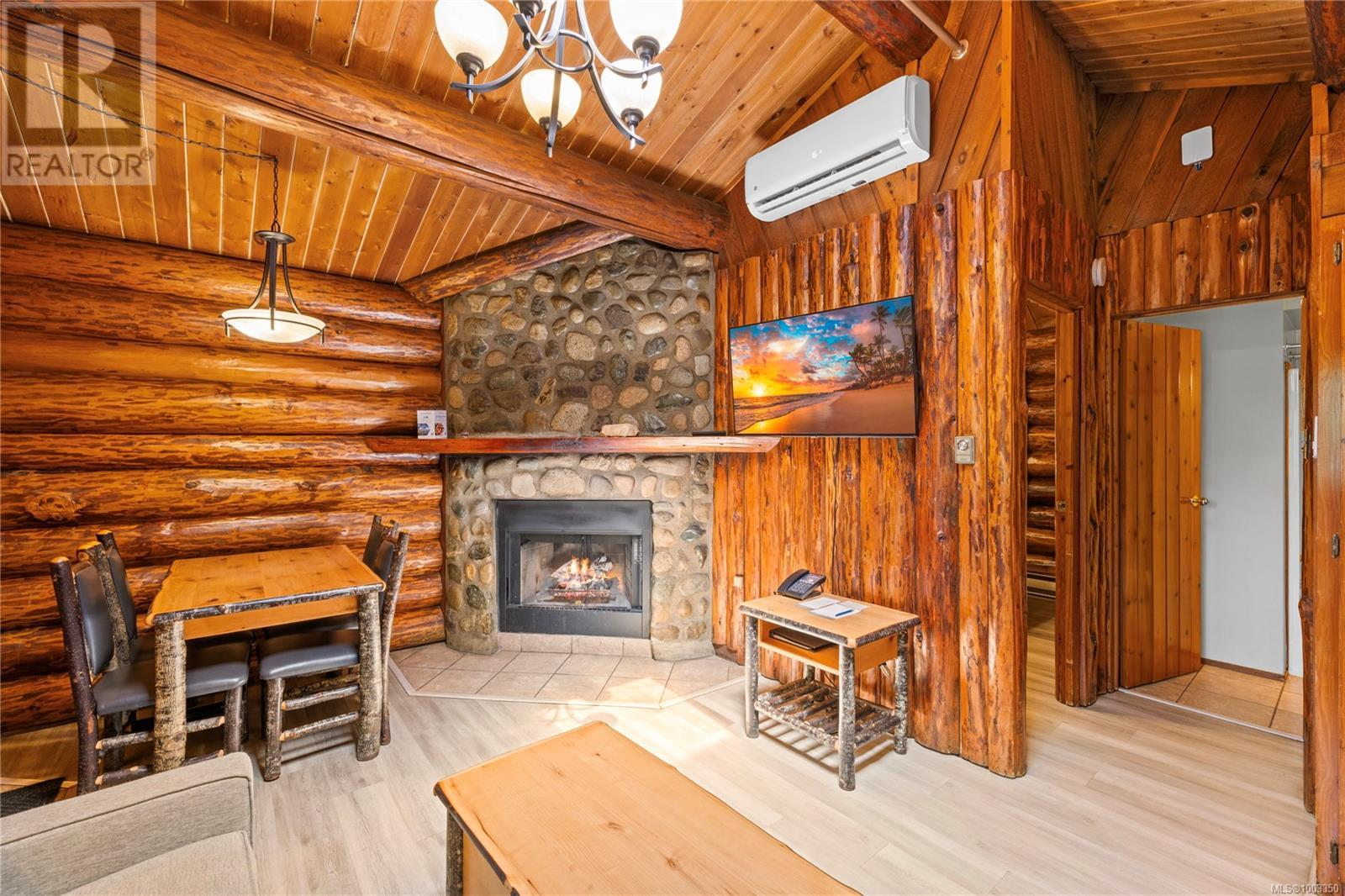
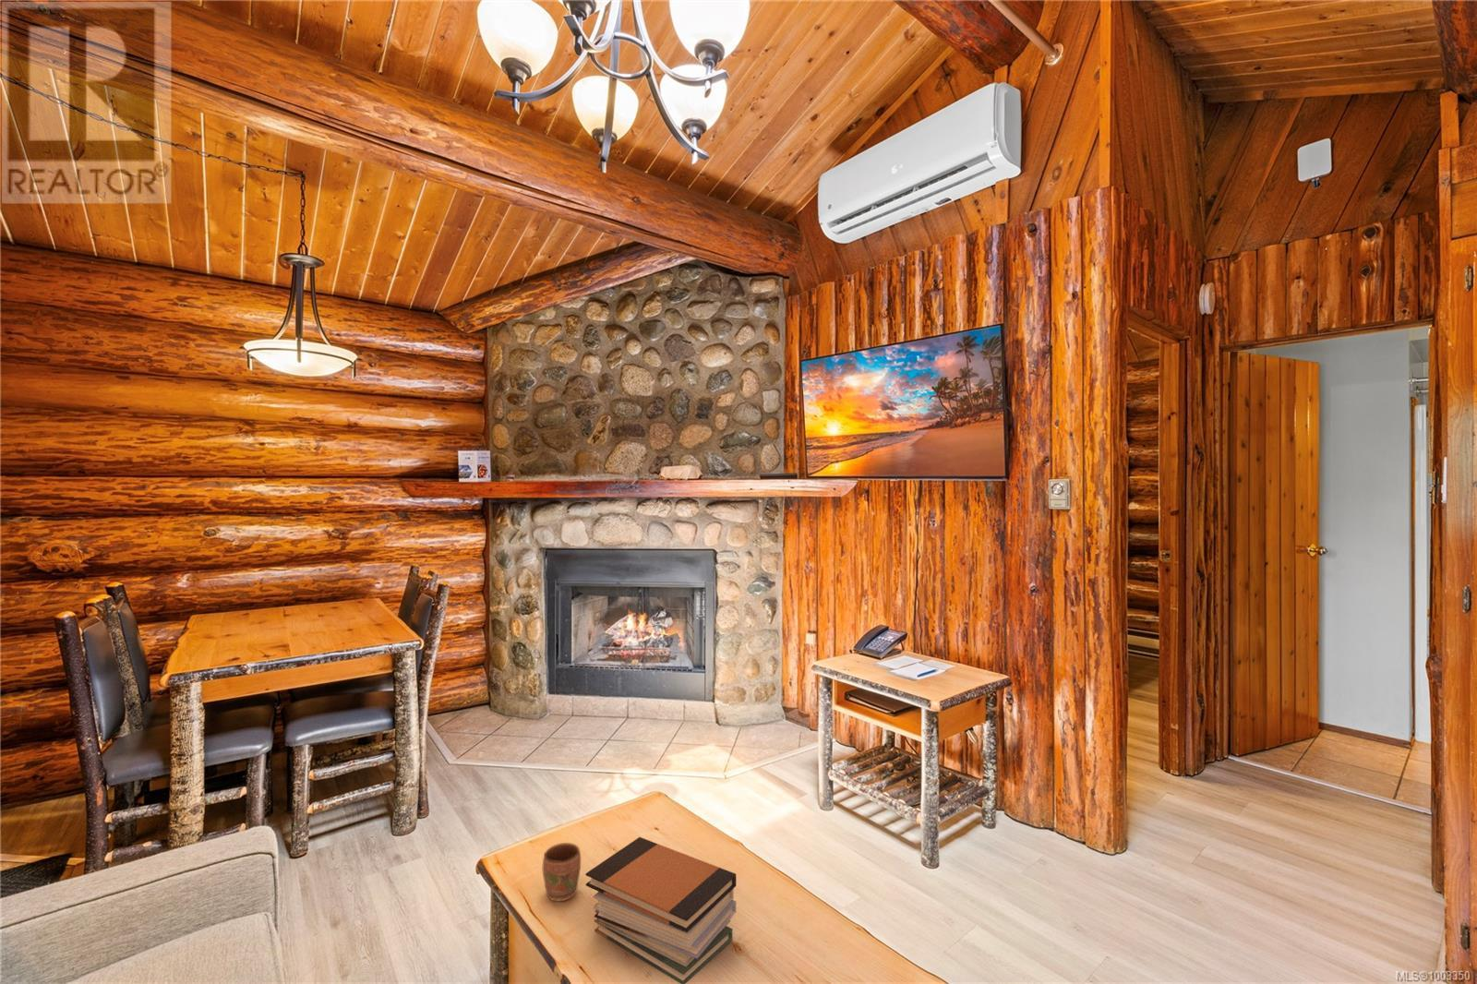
+ book stack (663, 905)
+ mug (564, 871)
